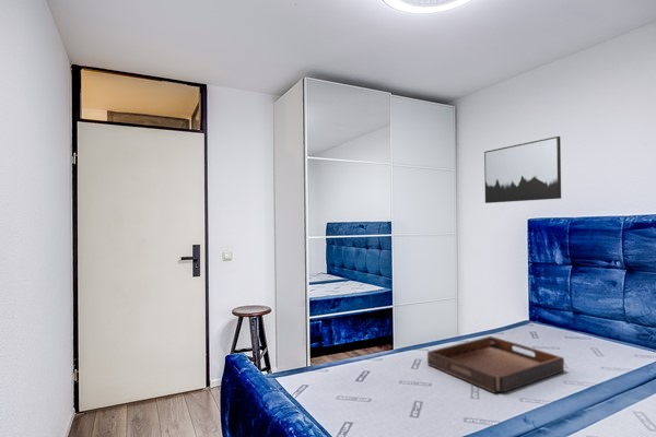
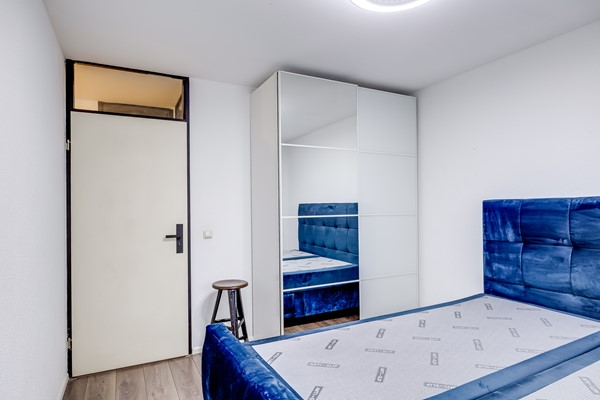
- wall art (518, 173)
- serving tray (493, 361)
